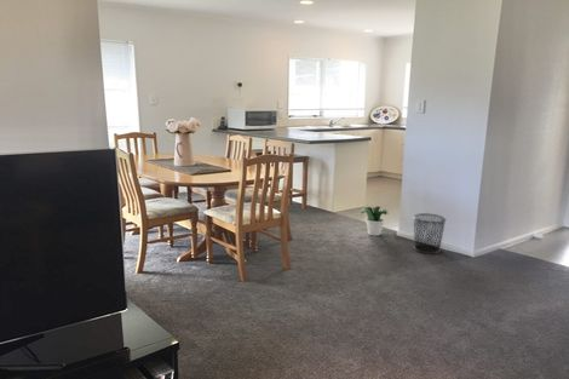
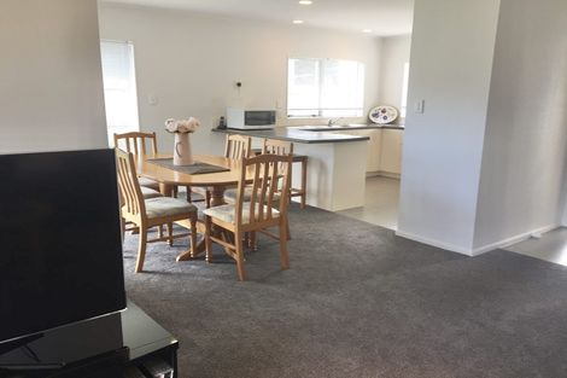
- potted plant (373, 220)
- waste bin (427, 232)
